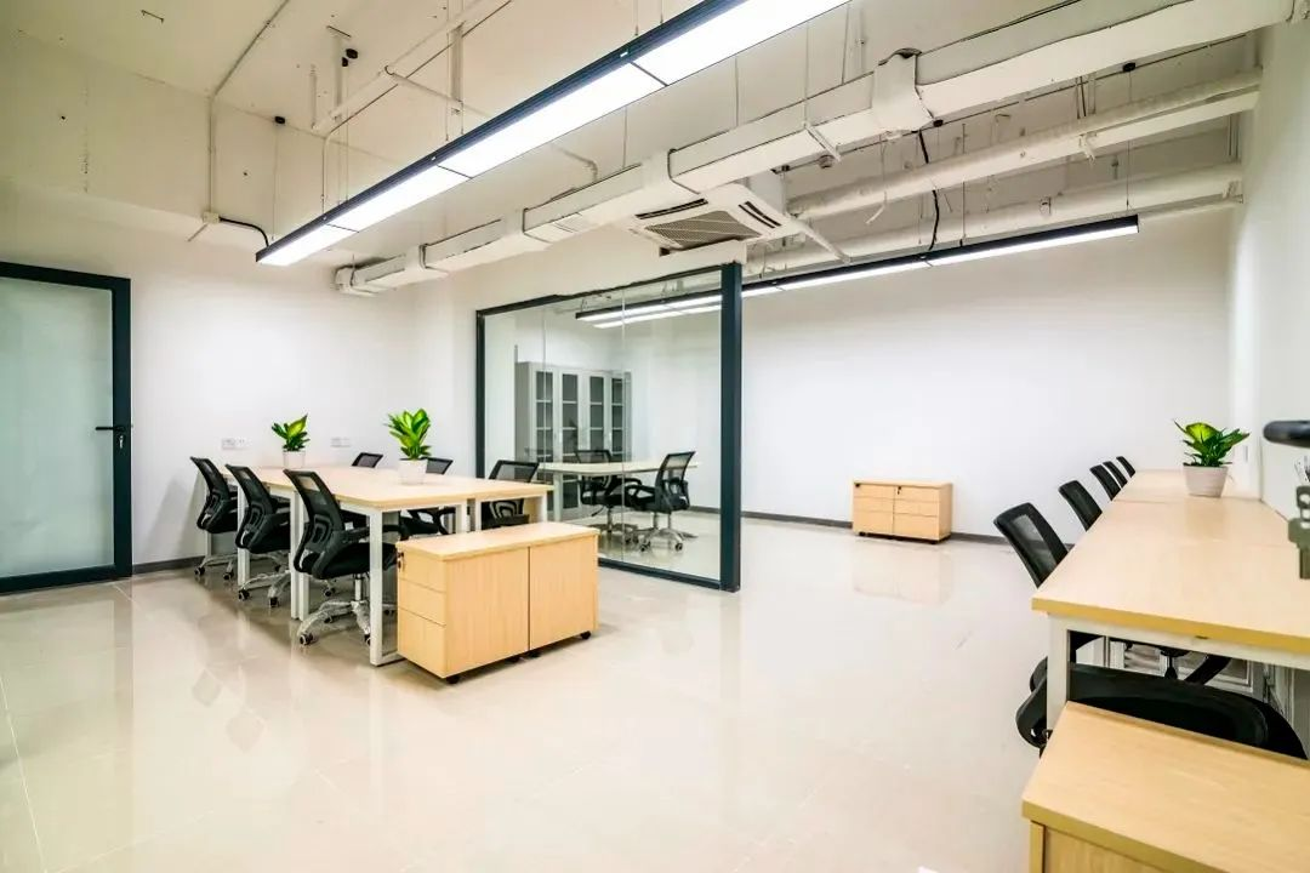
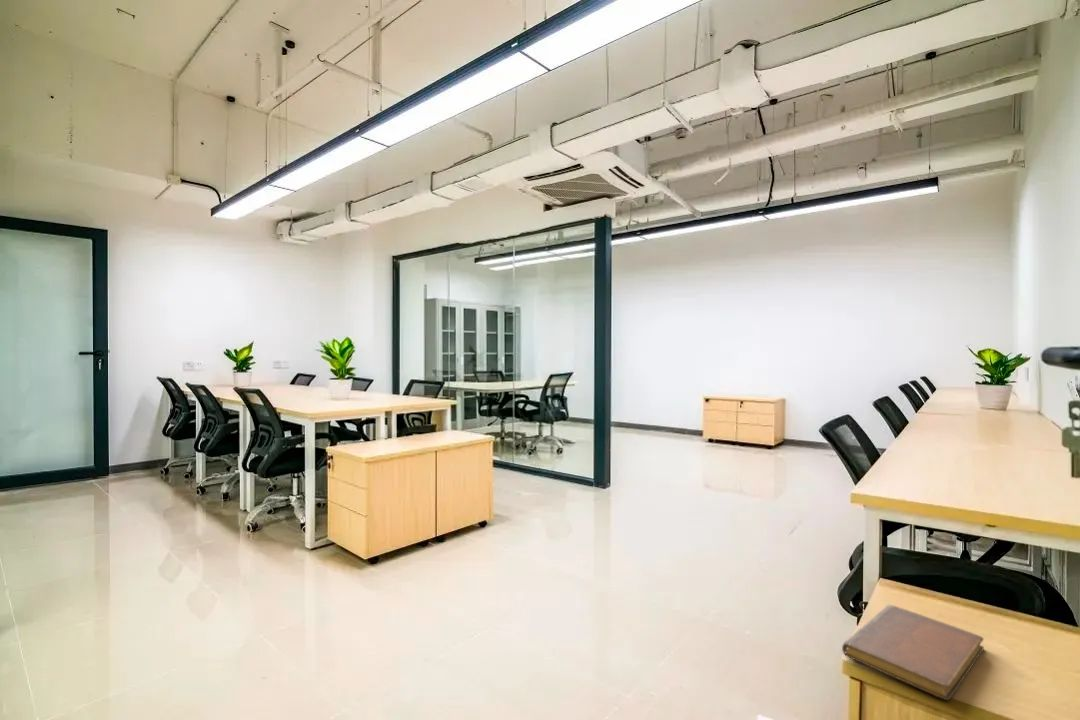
+ notebook (913, 645)
